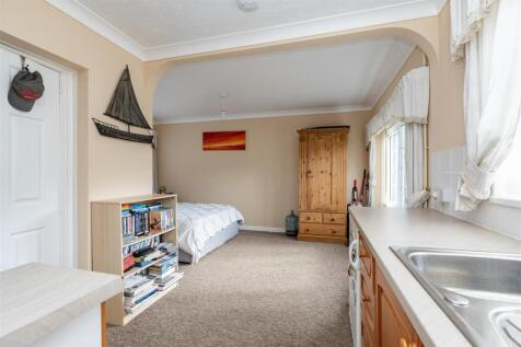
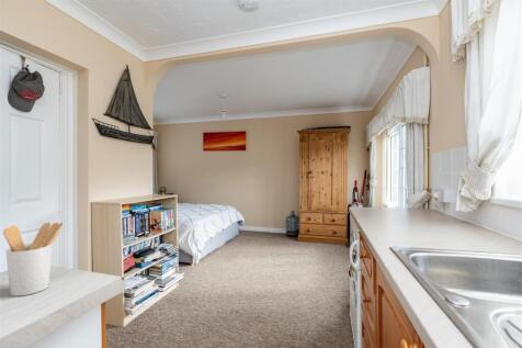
+ utensil holder (37, 254)
